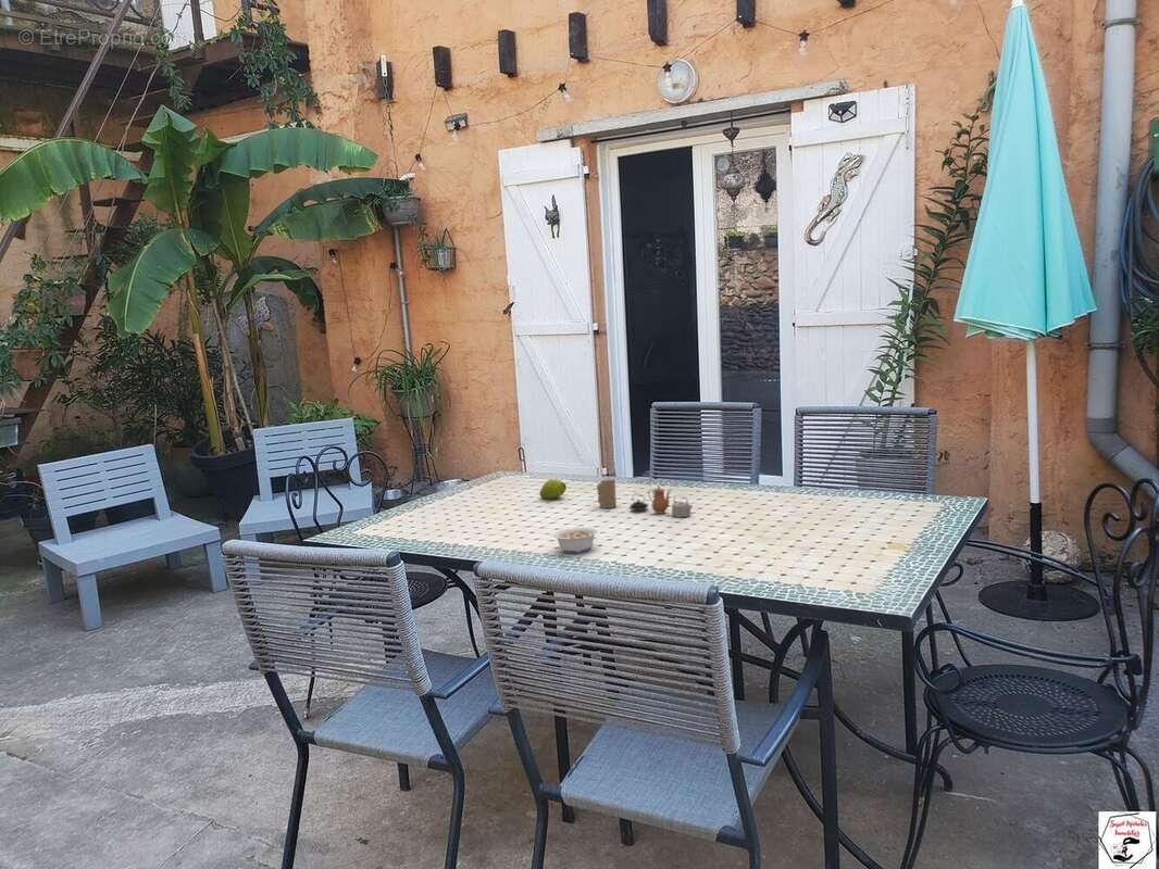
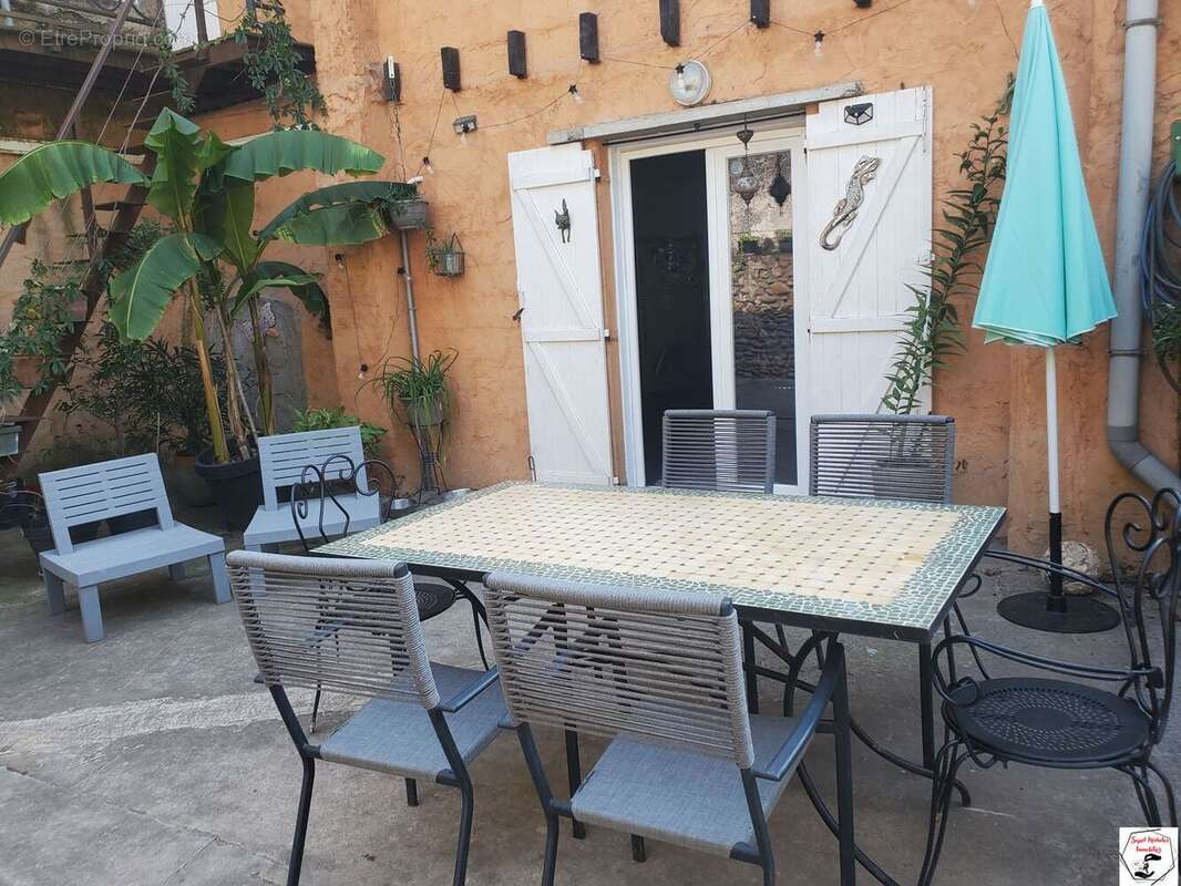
- legume (574, 539)
- candle (606, 492)
- fruit (550, 488)
- teapot (660, 499)
